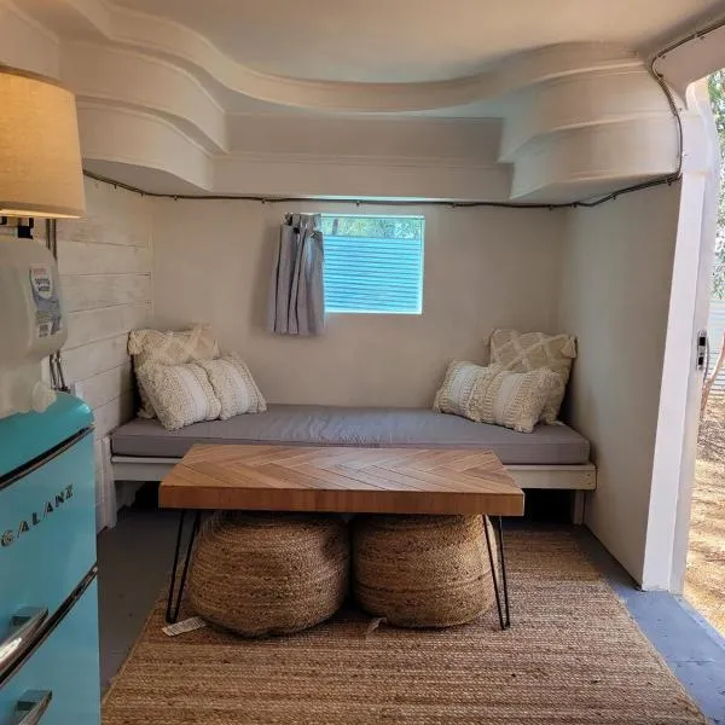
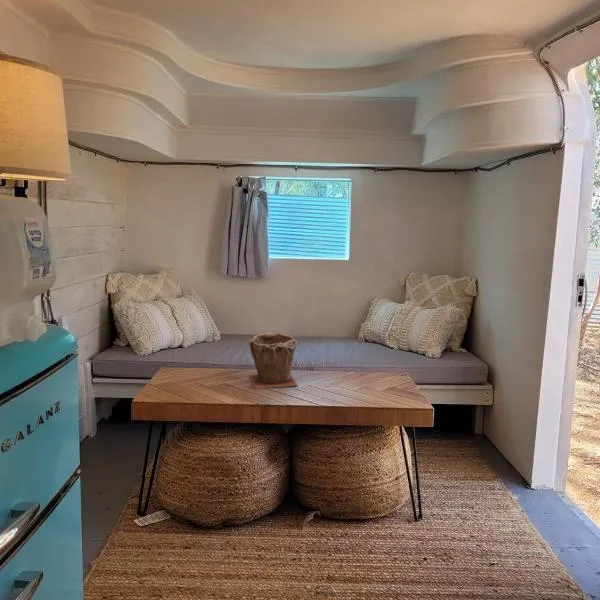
+ plant pot (272, 359)
